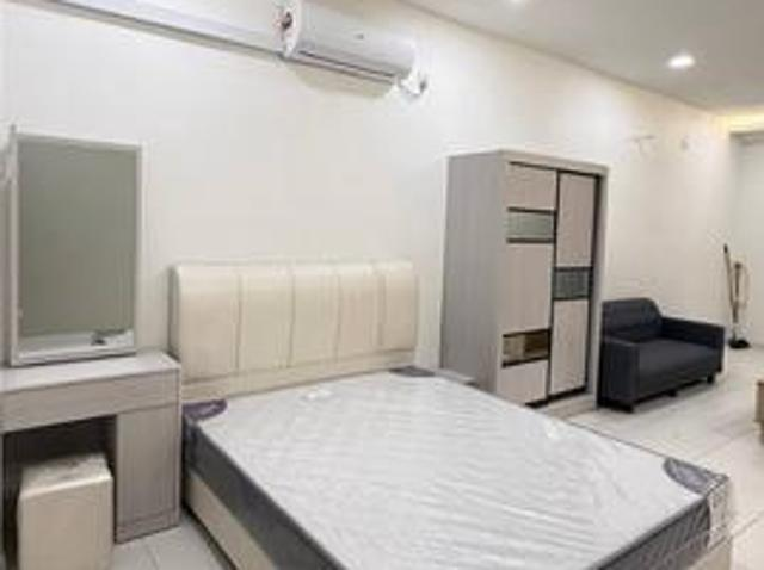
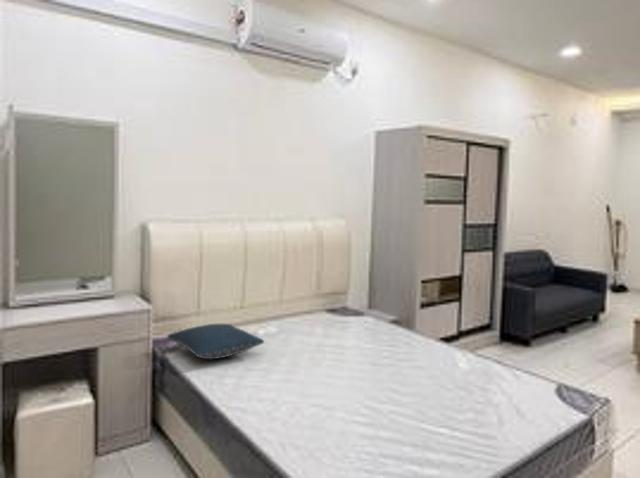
+ pillow (215, 339)
